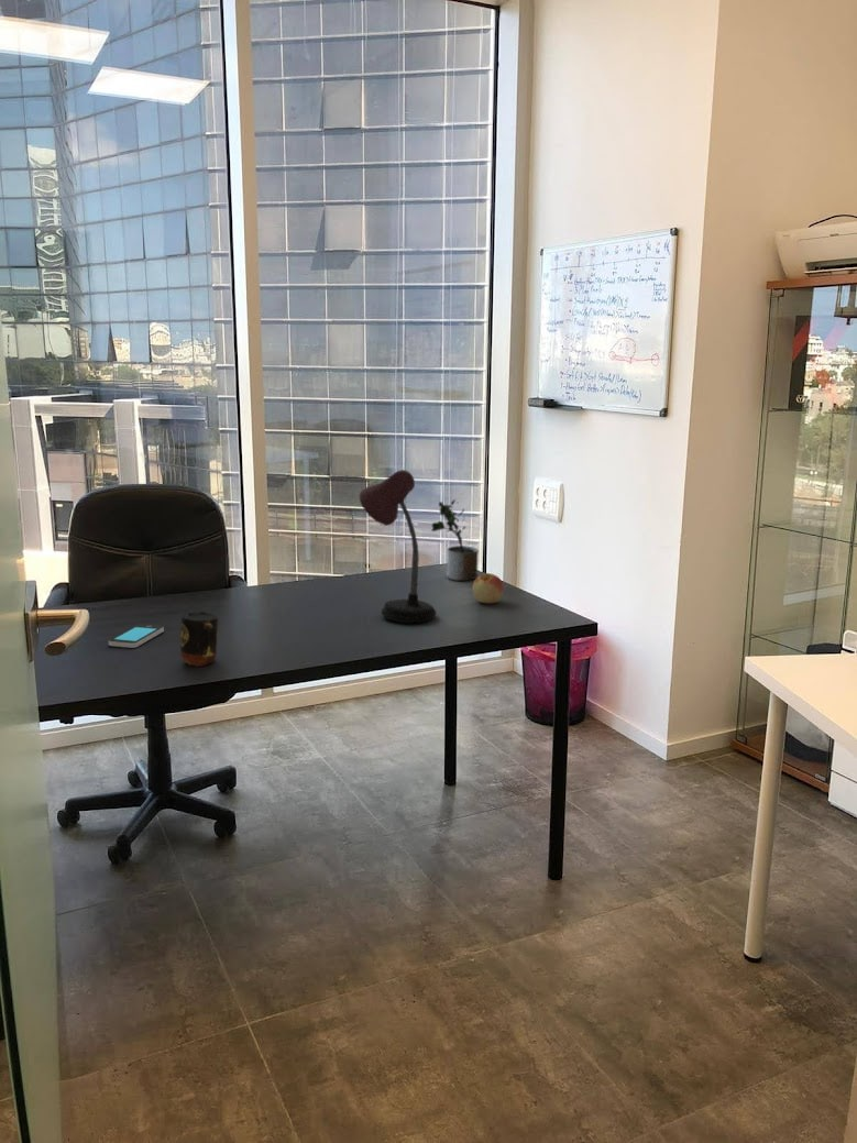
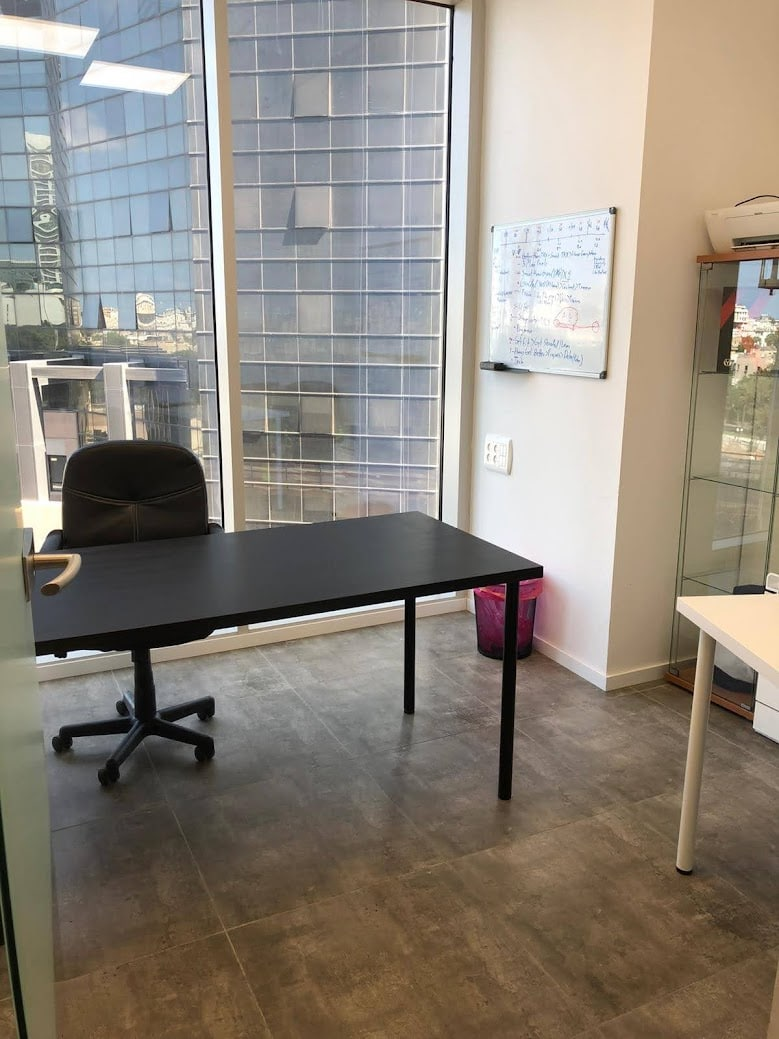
- potted plant (458, 539)
- apple (487, 587)
- smartphone (136, 635)
- mug (202, 640)
- desk lamp (411, 541)
